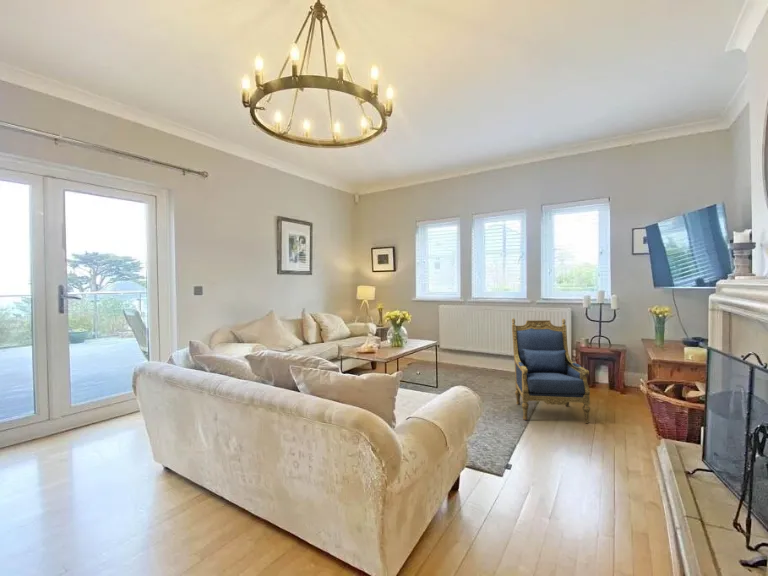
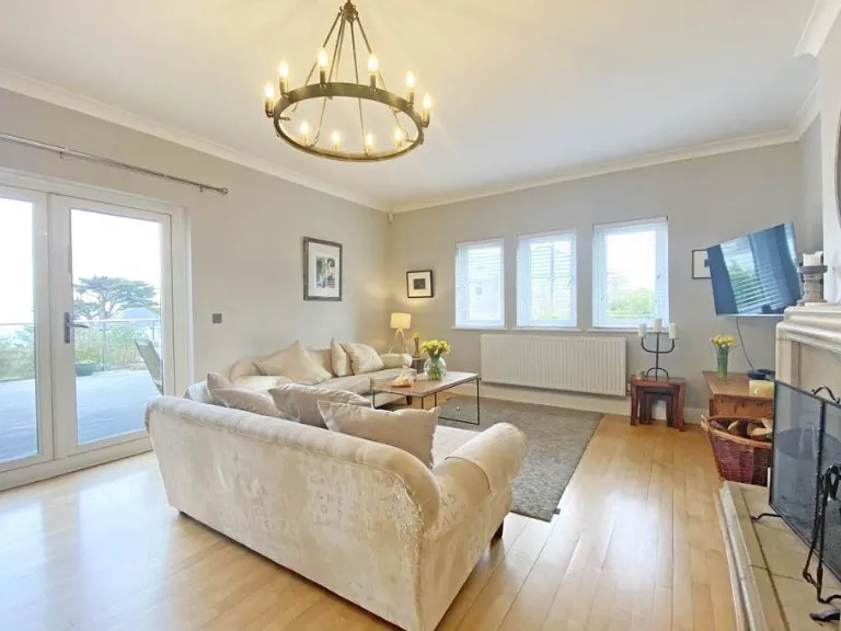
- armchair (546, 360)
